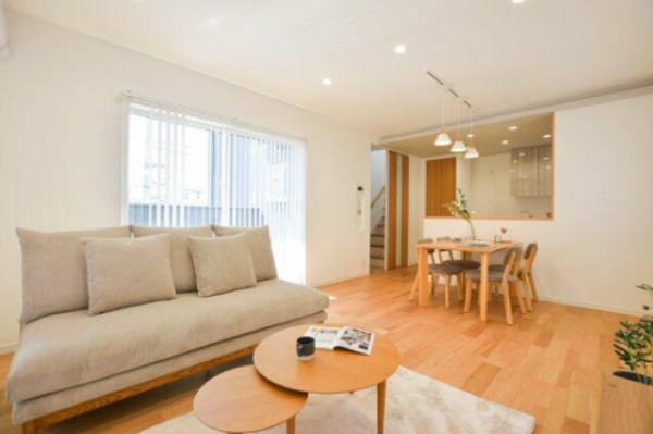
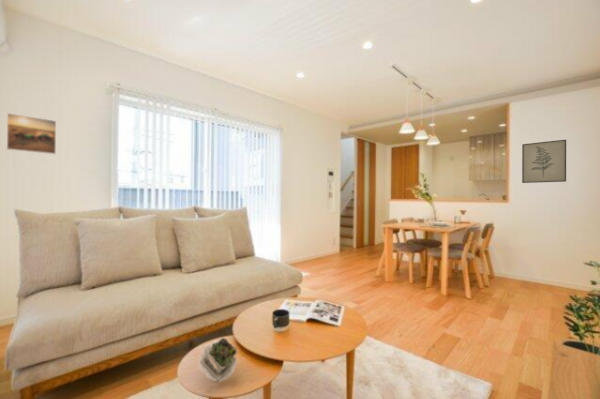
+ succulent plant (219, 357)
+ wall art (543, 162)
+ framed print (32, 134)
